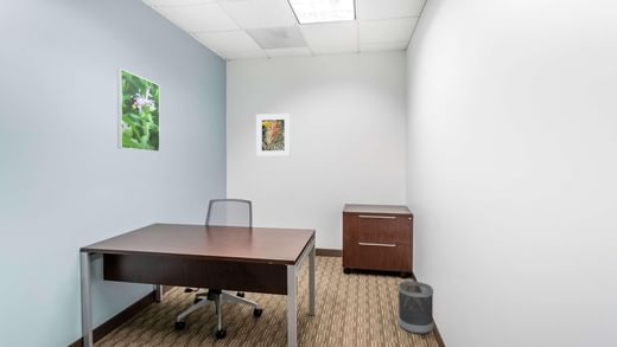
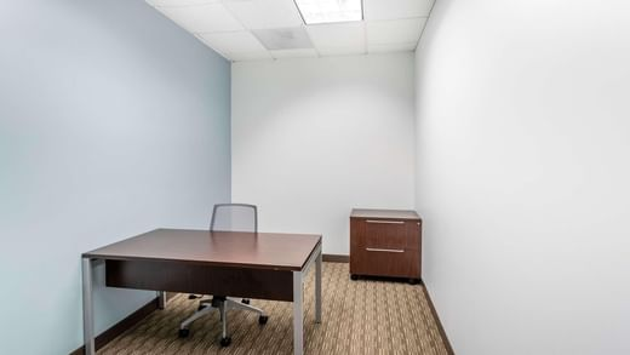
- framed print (140, 114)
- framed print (273, 135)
- wastebasket (415, 306)
